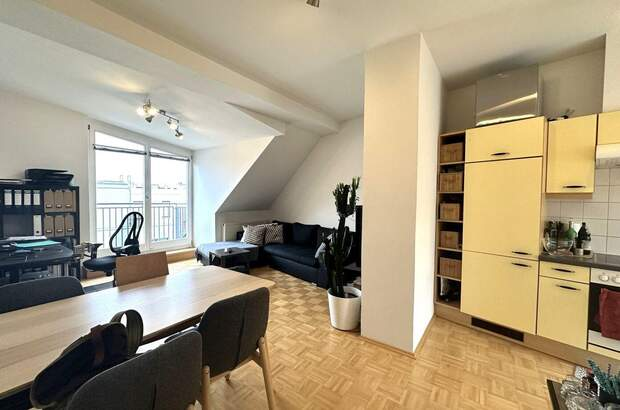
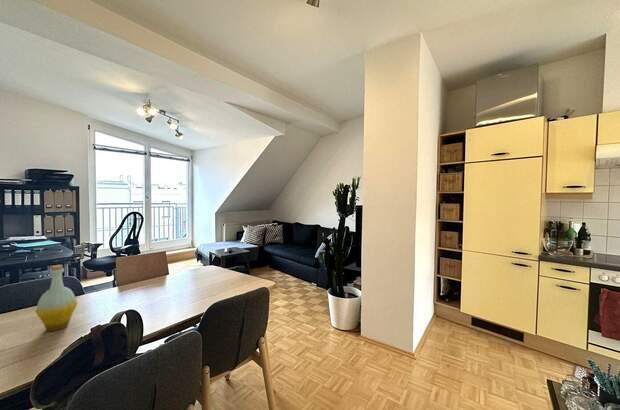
+ bottle (57, 296)
